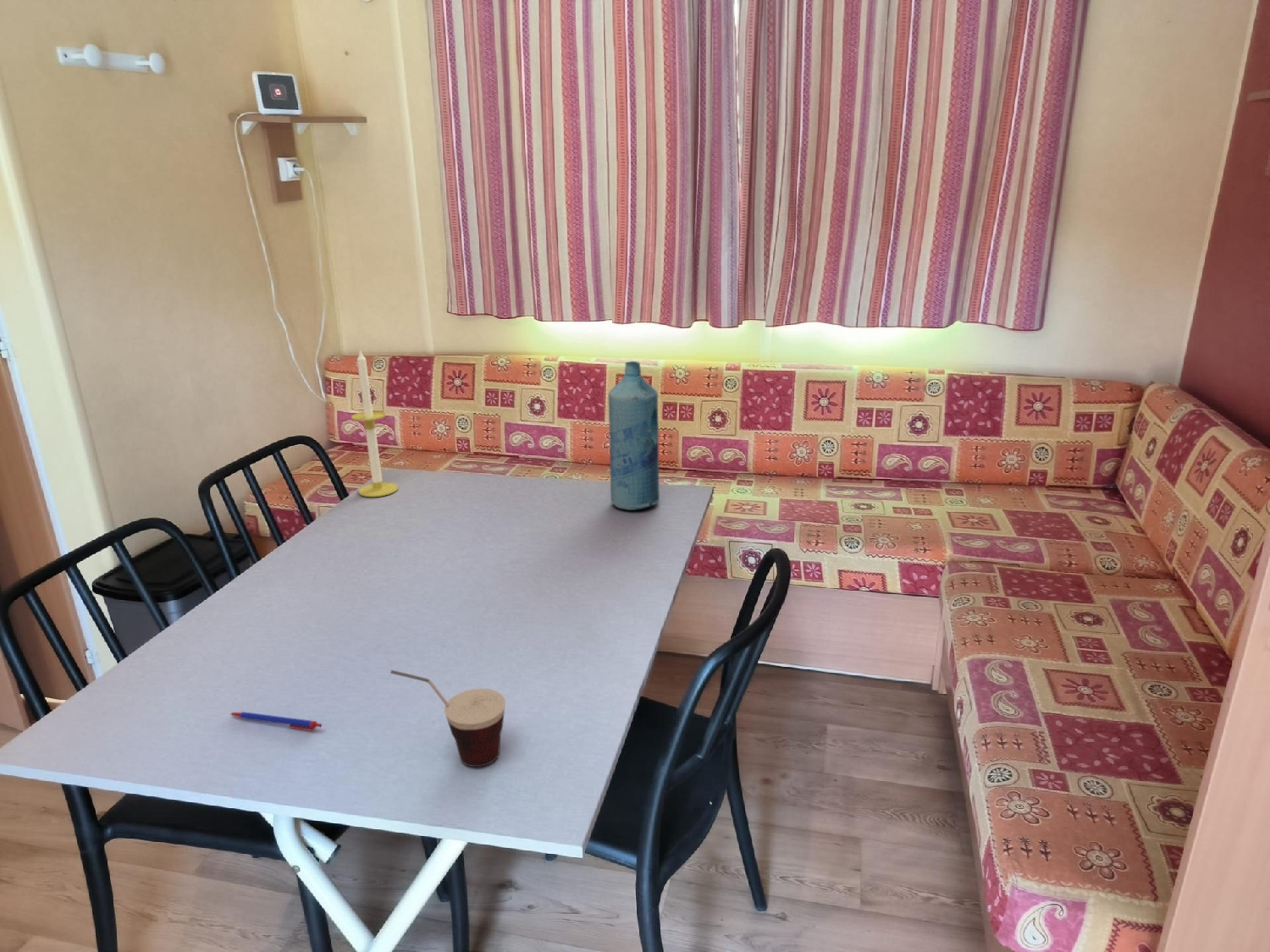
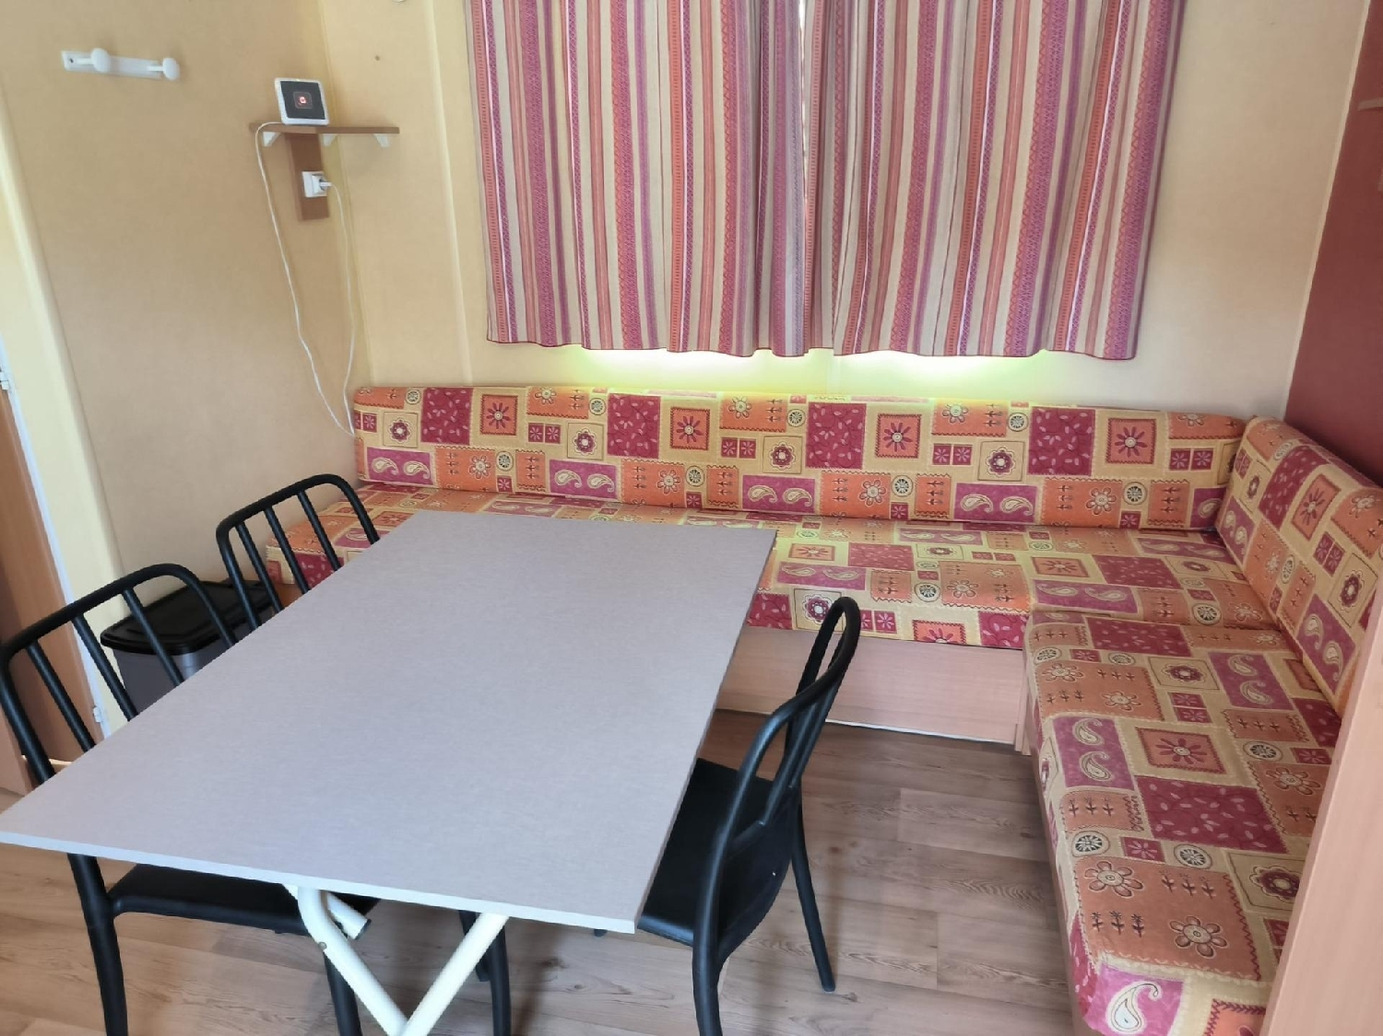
- pen (274, 718)
- cup (450, 713)
- candle (369, 421)
- bottle (633, 435)
